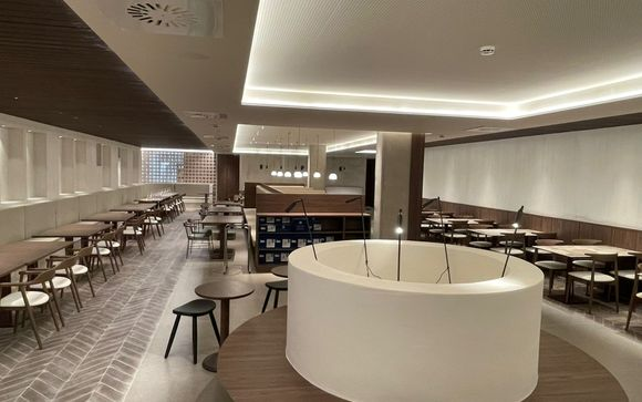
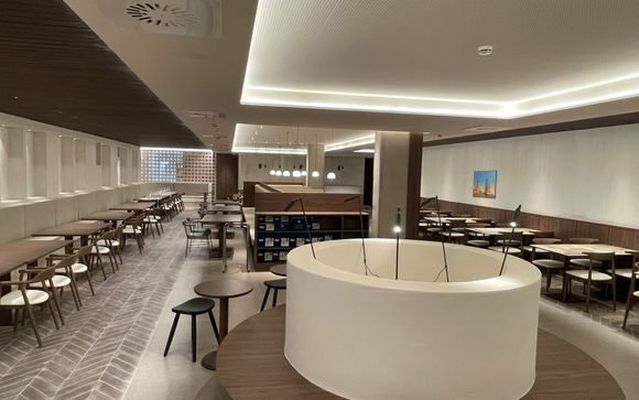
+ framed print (484, 184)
